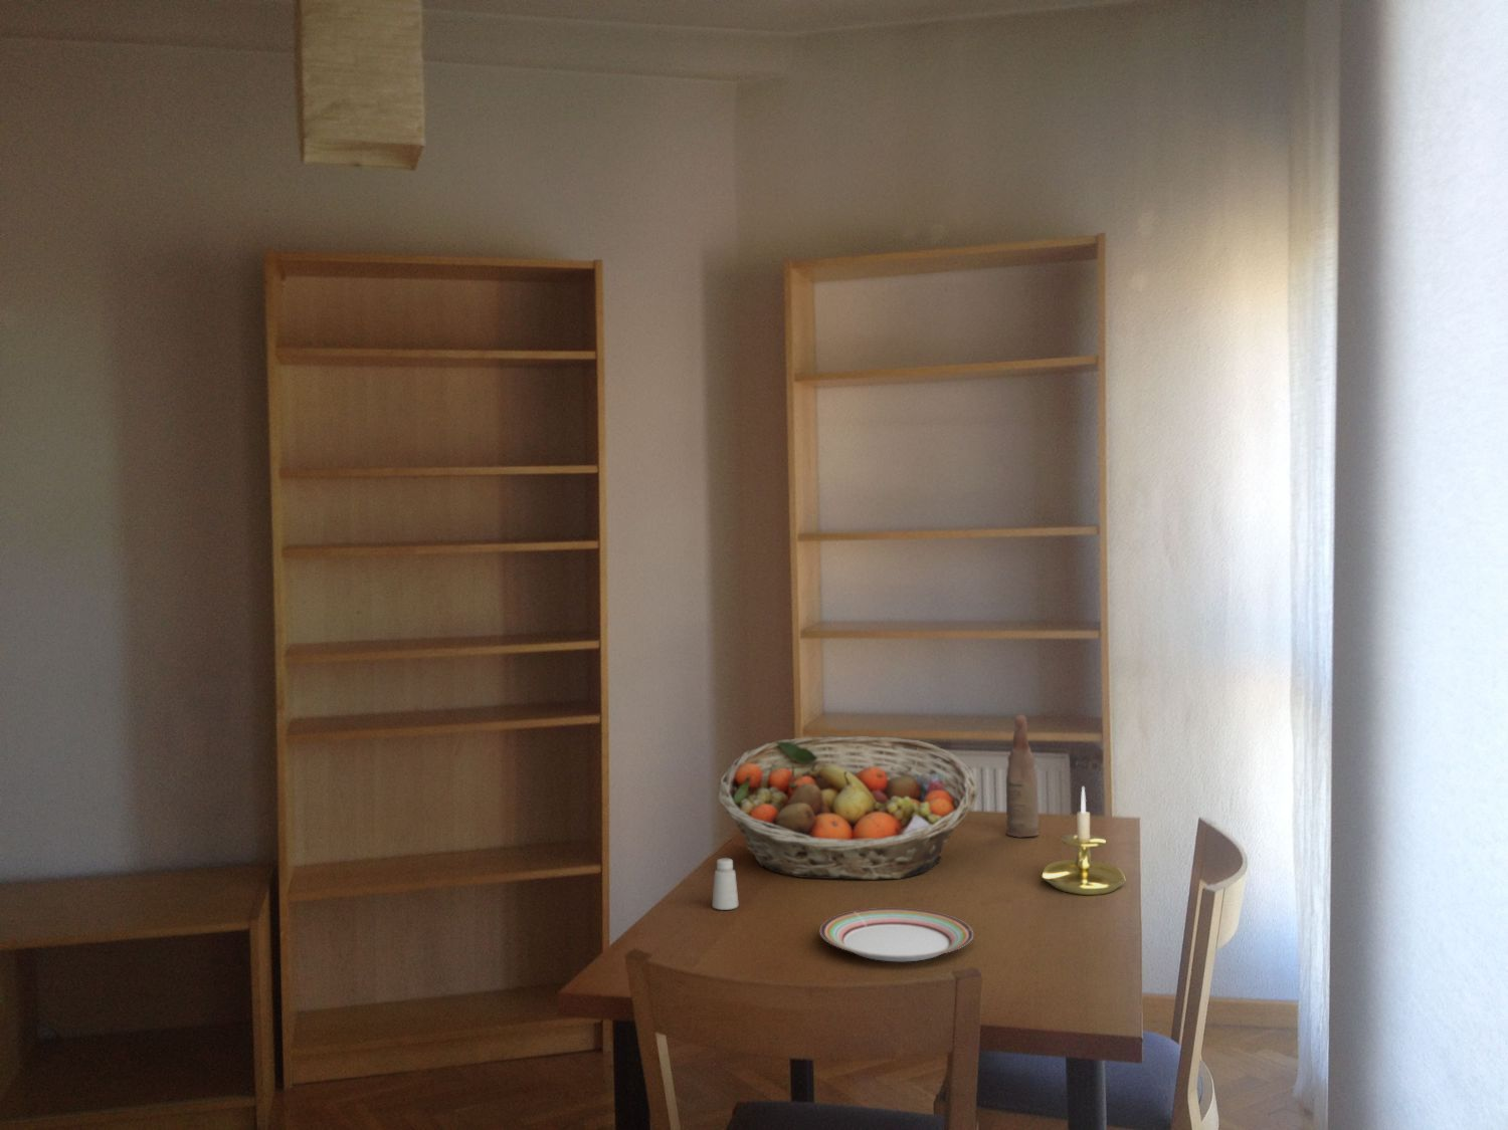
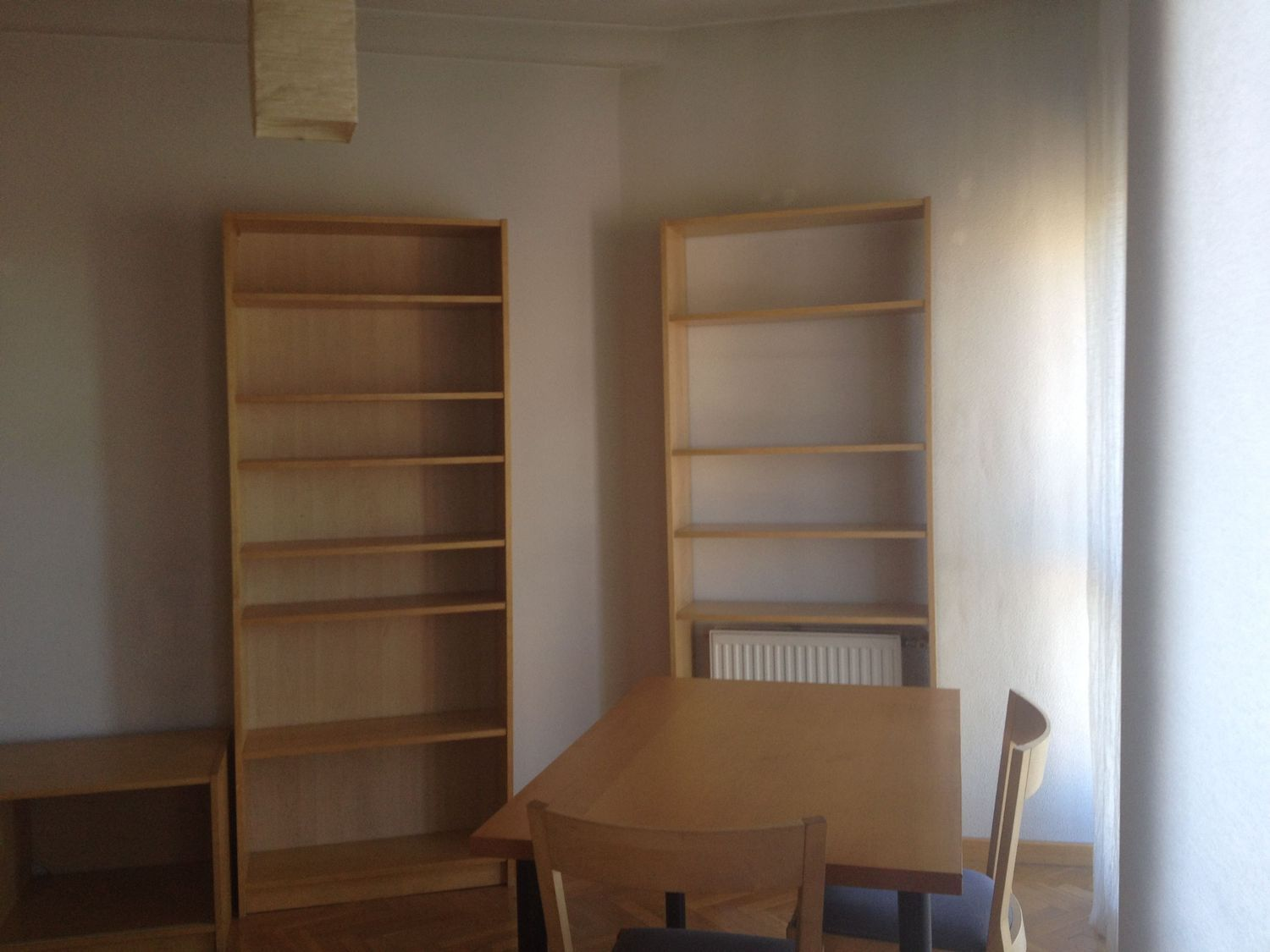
- plate (895, 938)
- saltshaker (724, 882)
- fruit basket (845, 805)
- bottle (1022, 774)
- candle holder (1083, 833)
